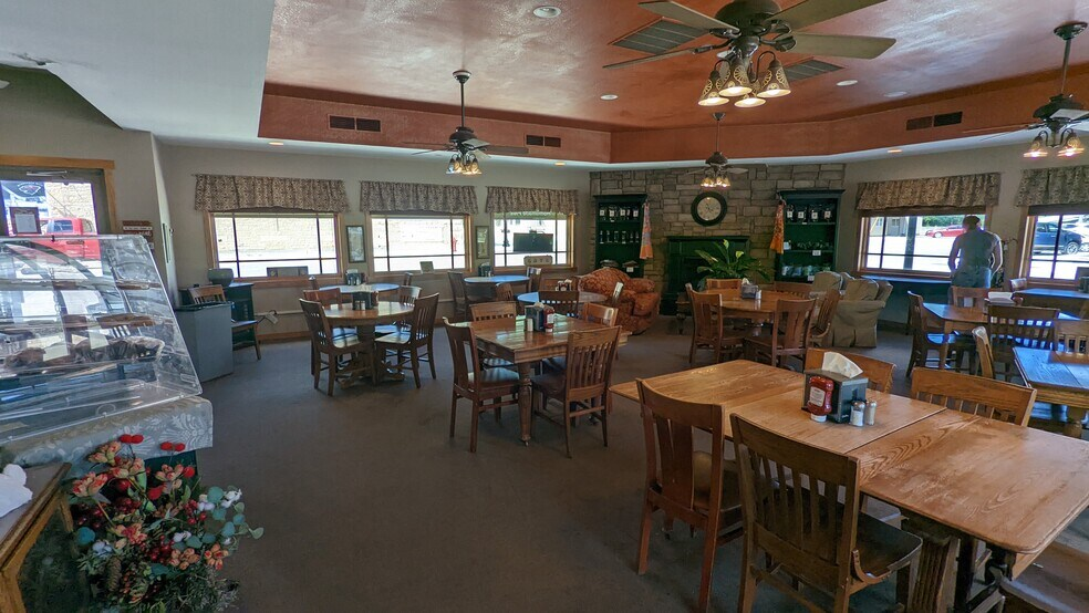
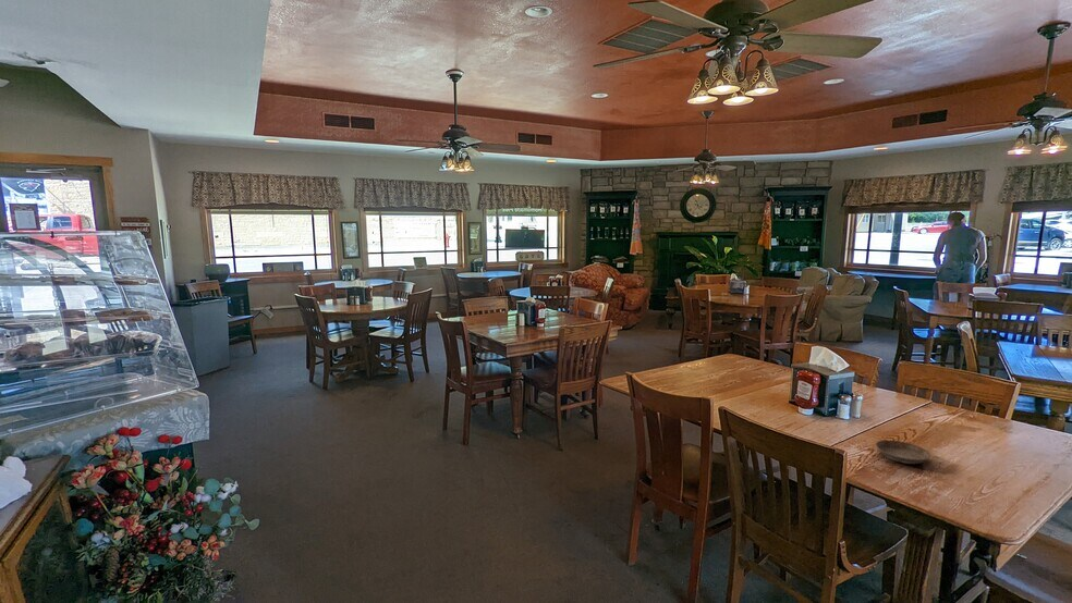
+ saucer (902, 453)
